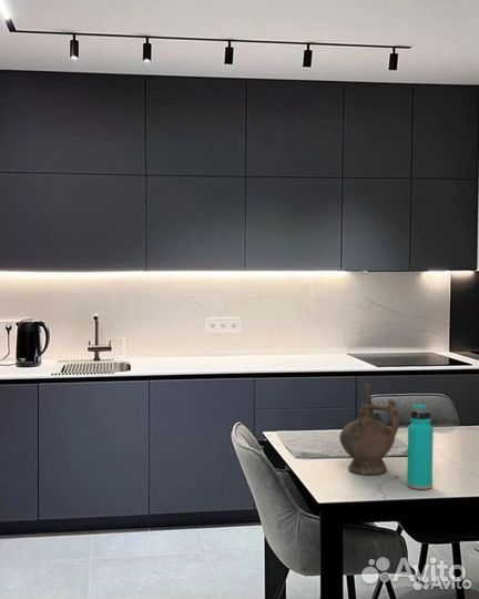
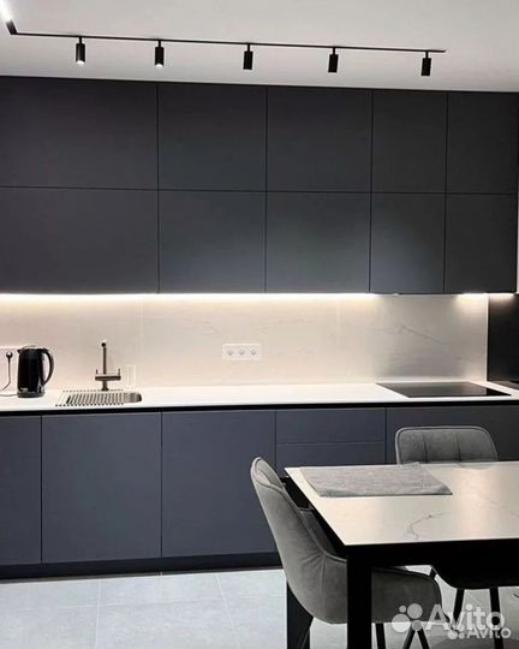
- ceremonial vessel (370, 426)
- water bottle (420, 445)
